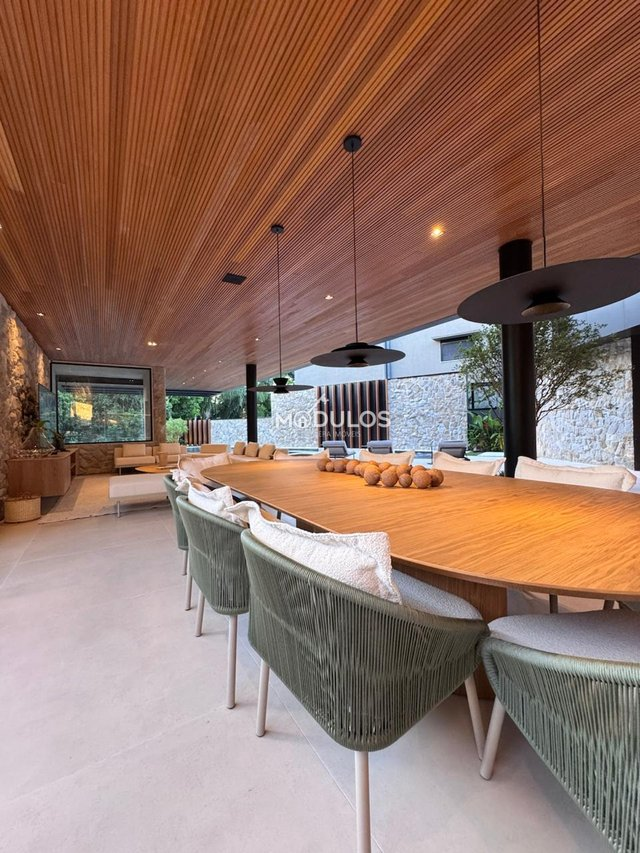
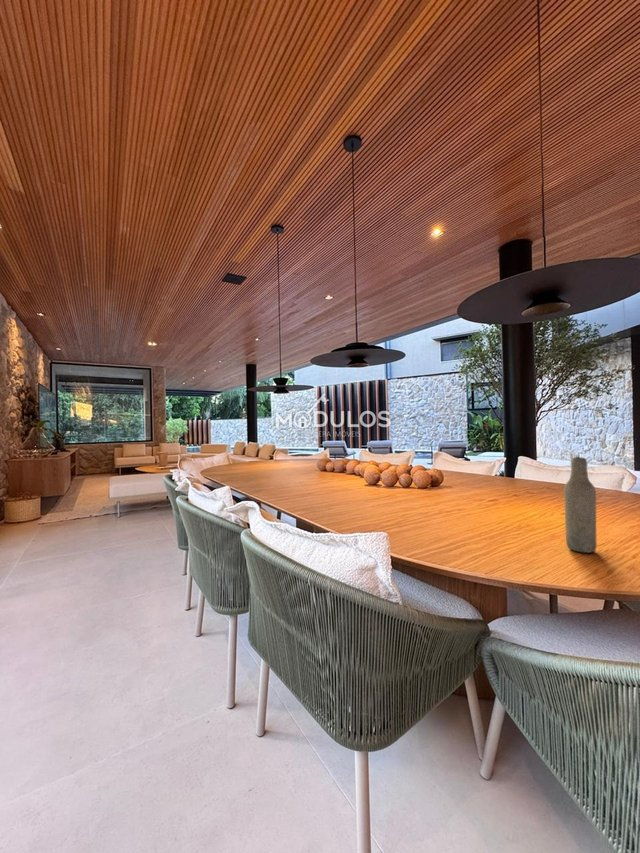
+ bottle (579, 503)
